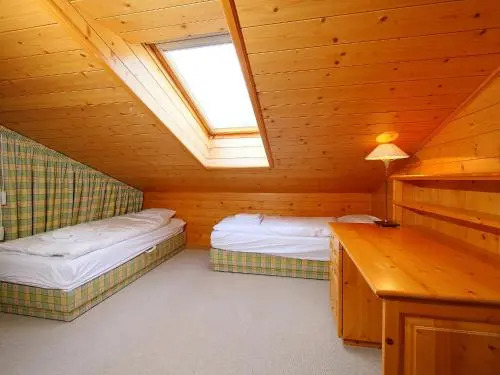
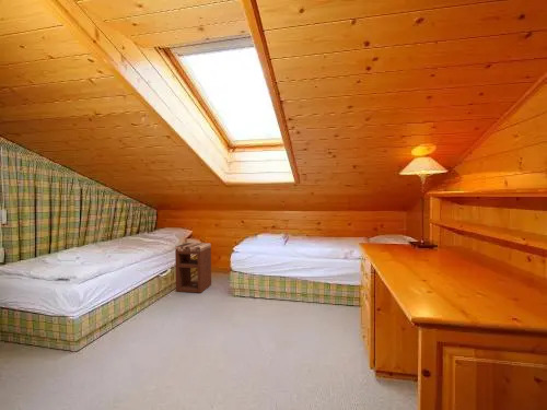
+ nightstand (194, 266)
